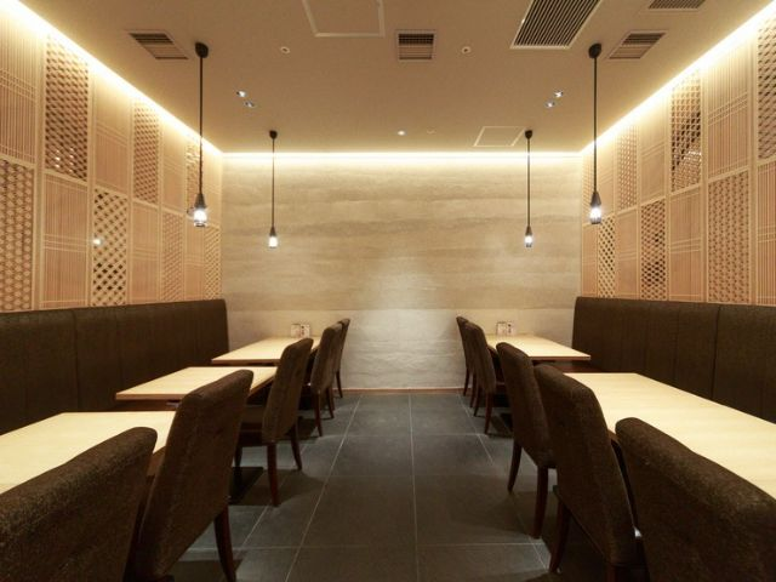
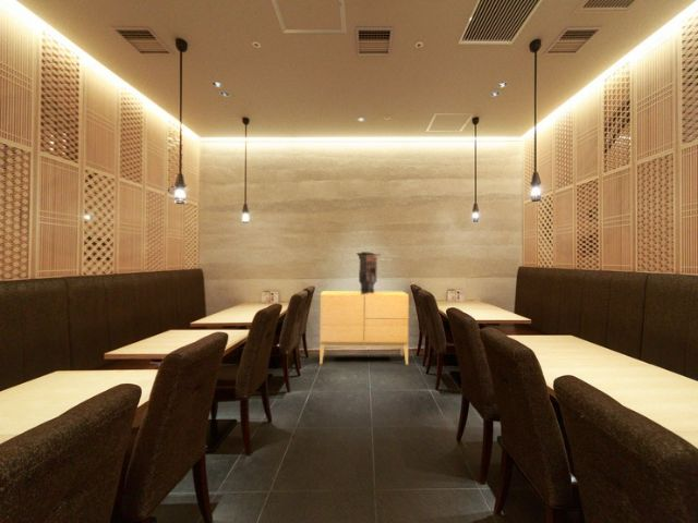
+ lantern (369, 272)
+ sideboard (363, 326)
